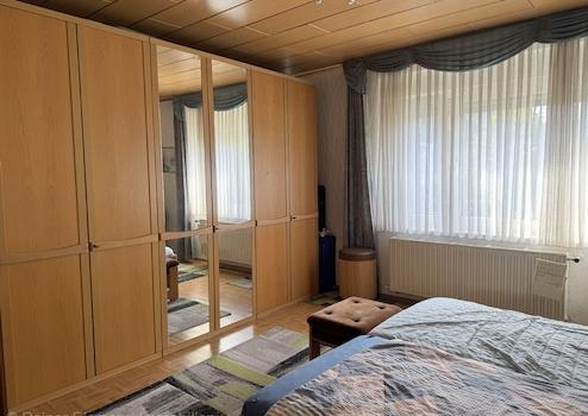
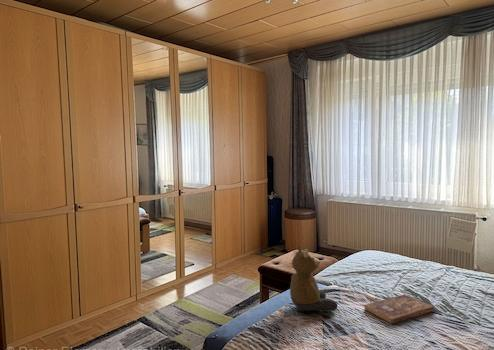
+ bible (399, 307)
+ bear (312, 276)
